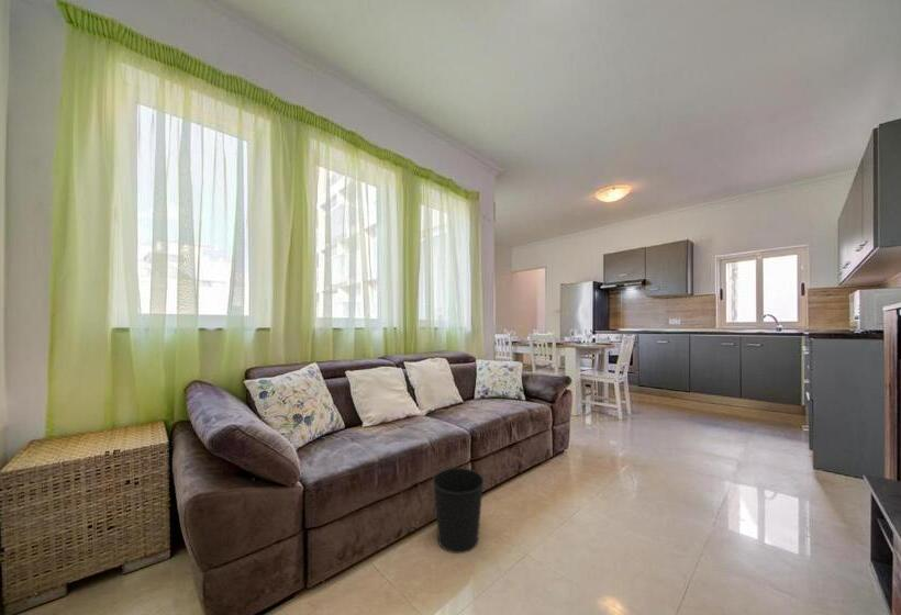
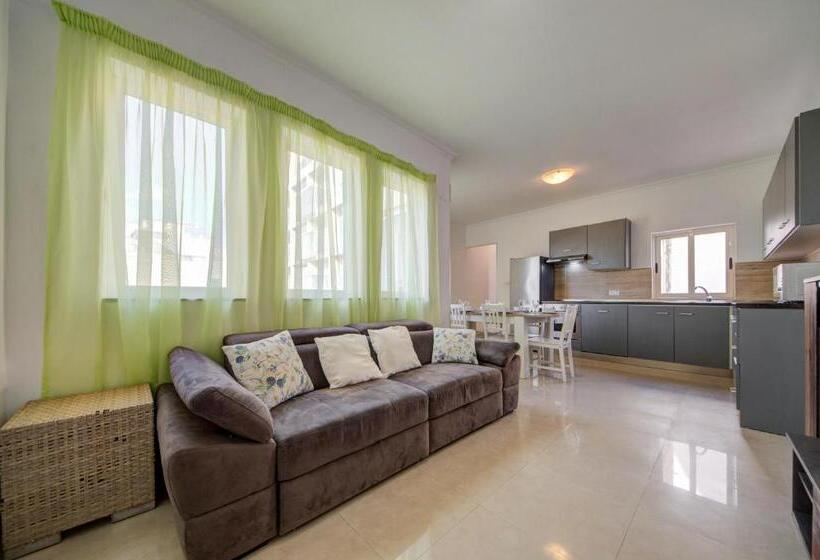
- wastebasket (457, 508)
